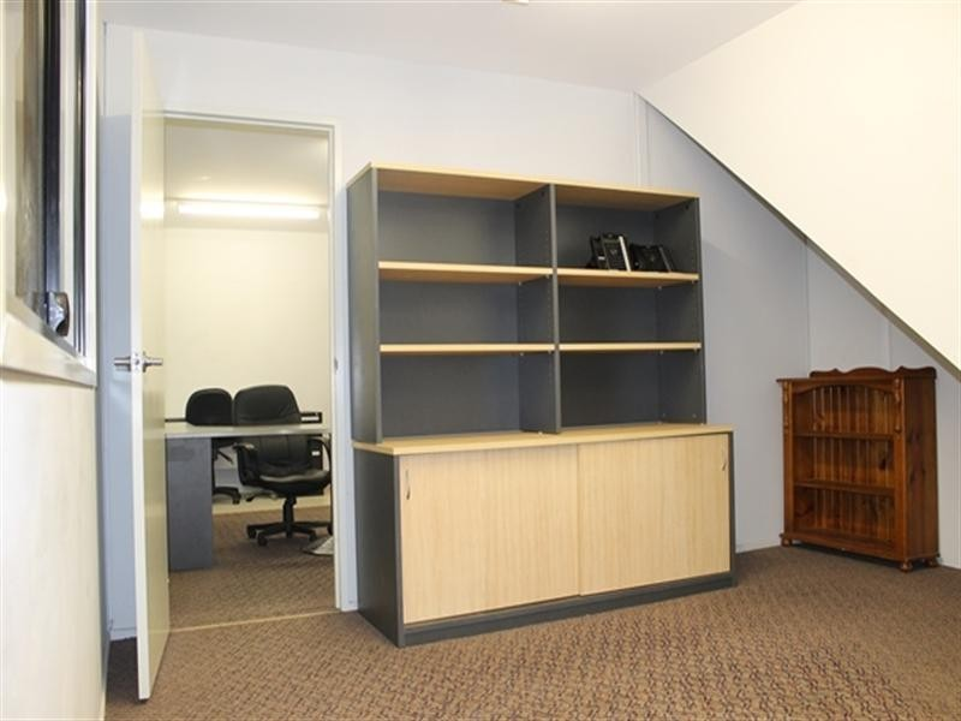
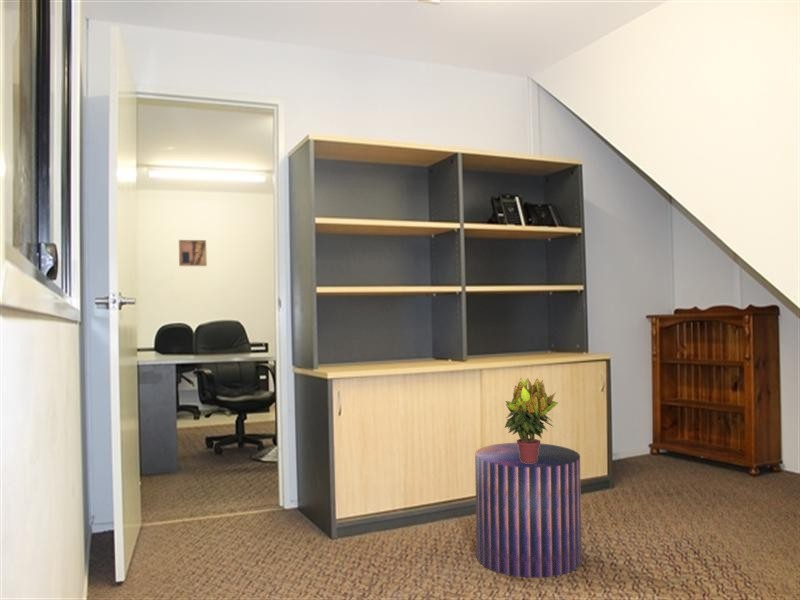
+ wall art (192, 253)
+ potted plant (527, 419)
+ stool (527, 505)
